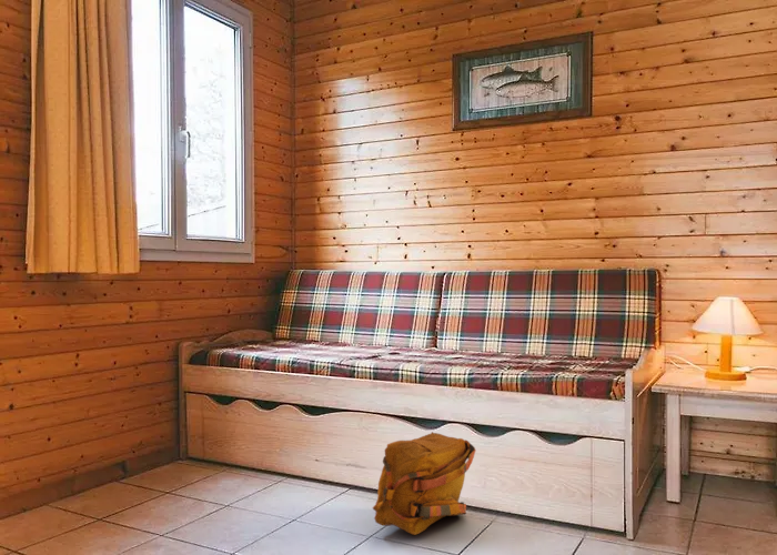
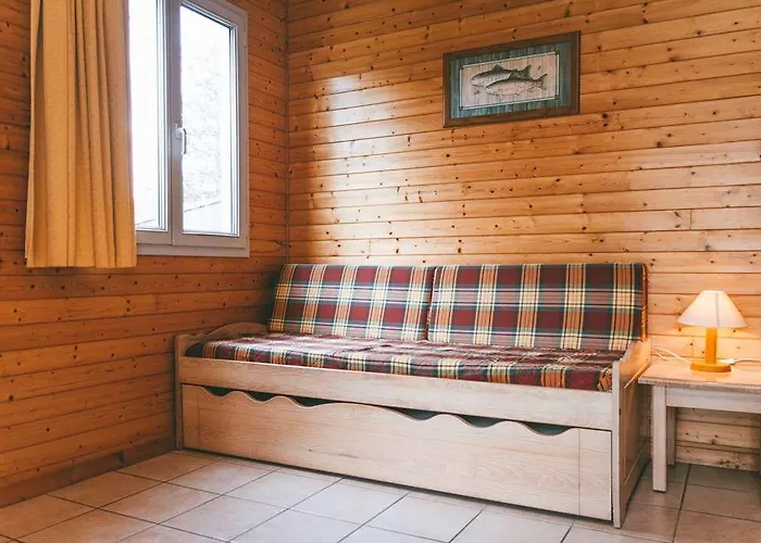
- backpack (422, 482)
